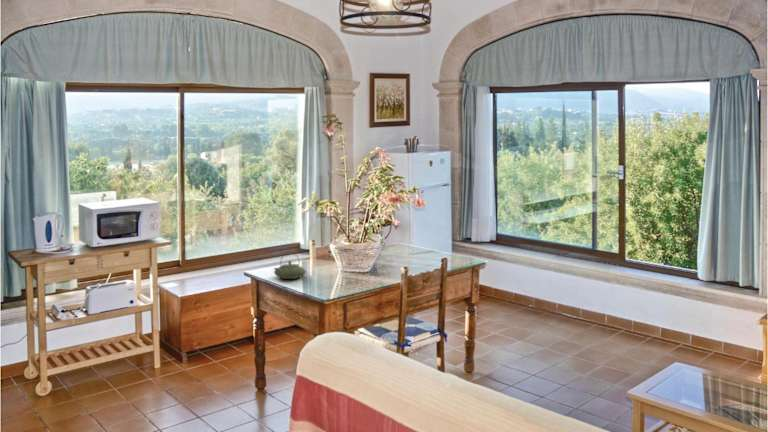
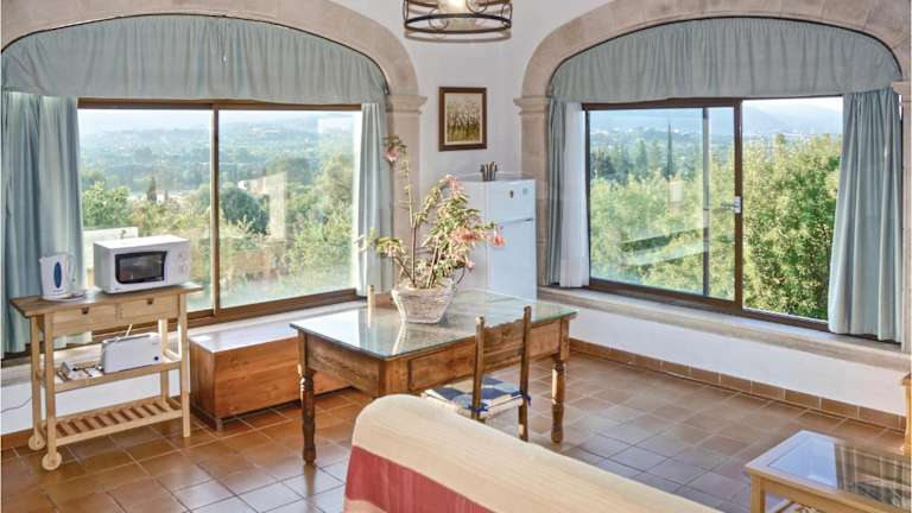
- teapot (288, 265)
